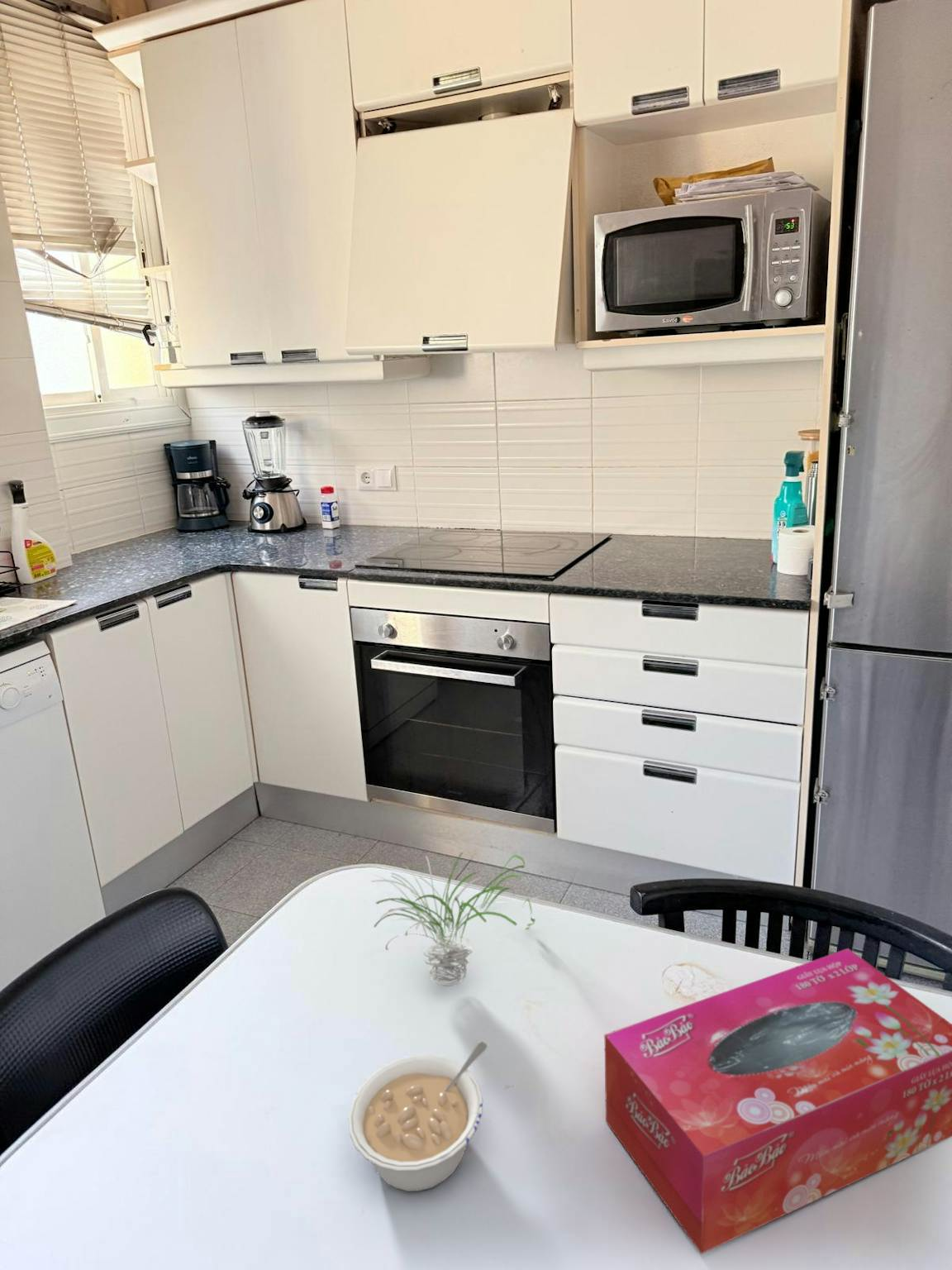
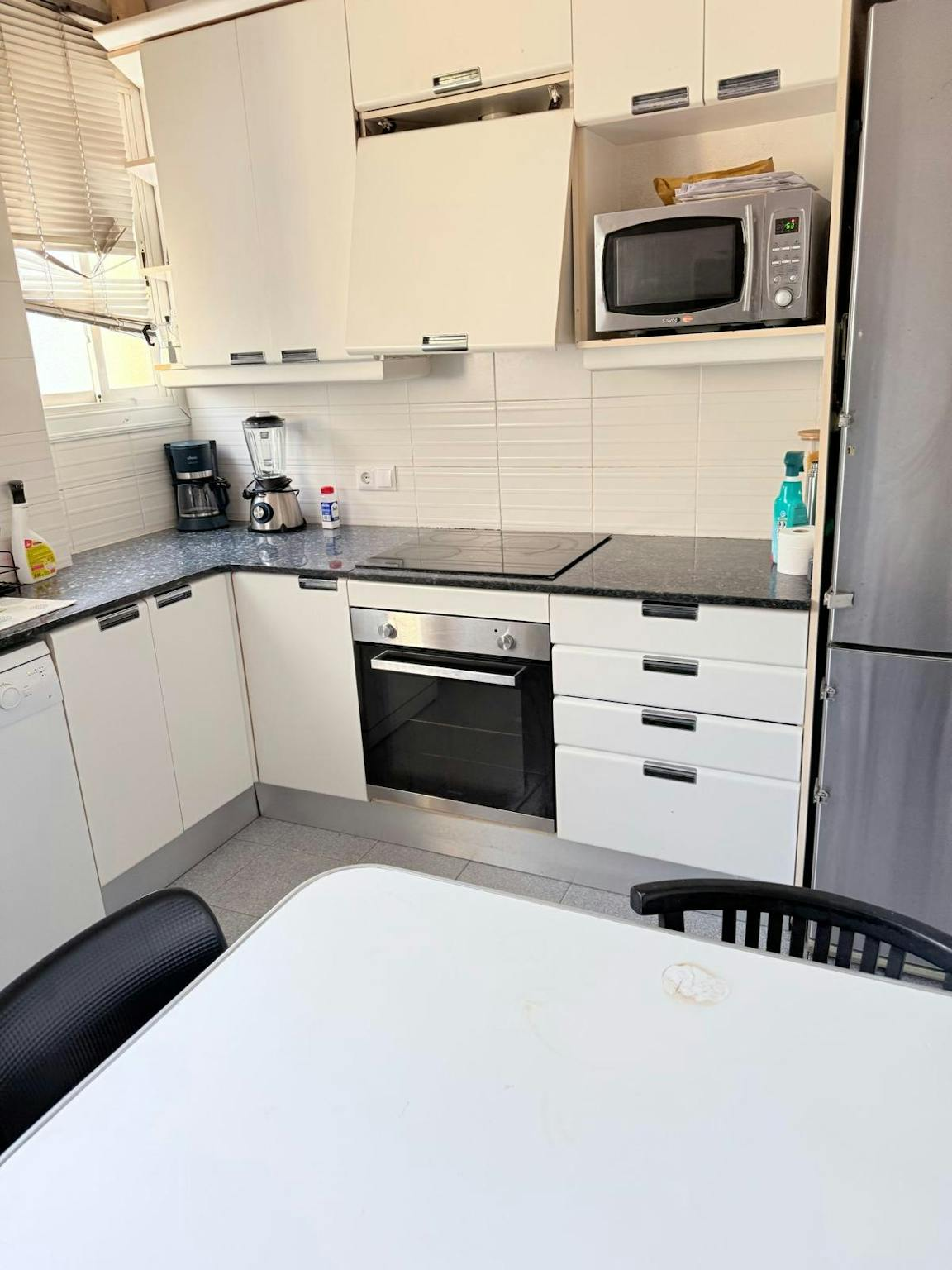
- legume (418, 1120)
- tissue box (783, 1082)
- plant (459, 907)
